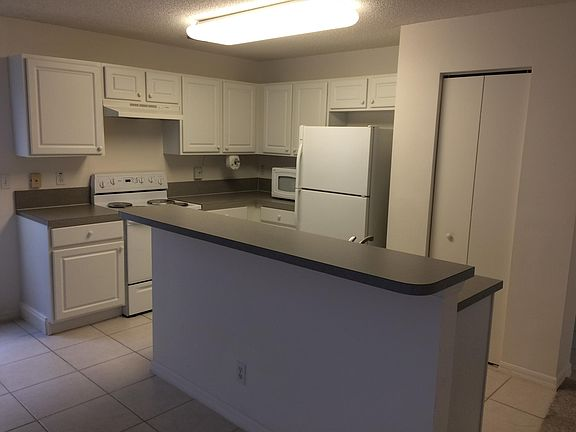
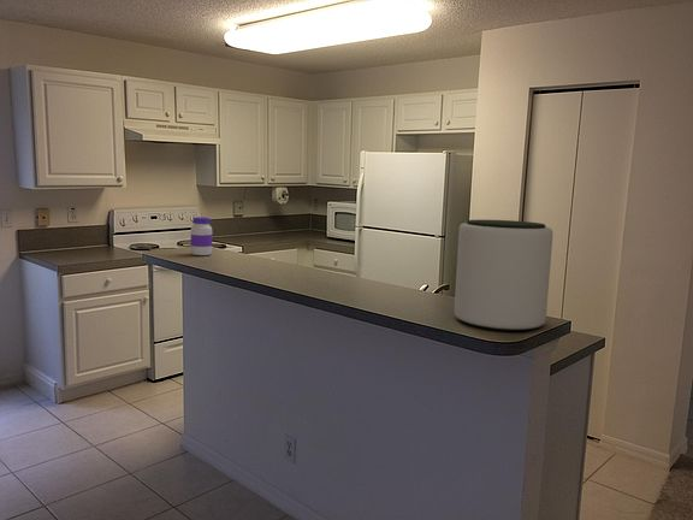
+ jar (201, 236)
+ plant pot (502, 272)
